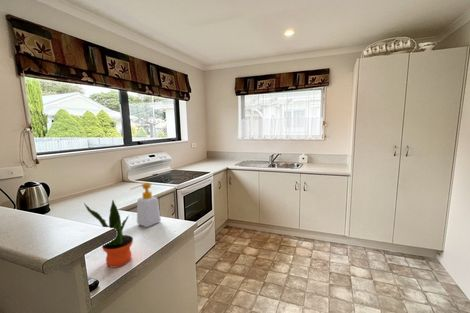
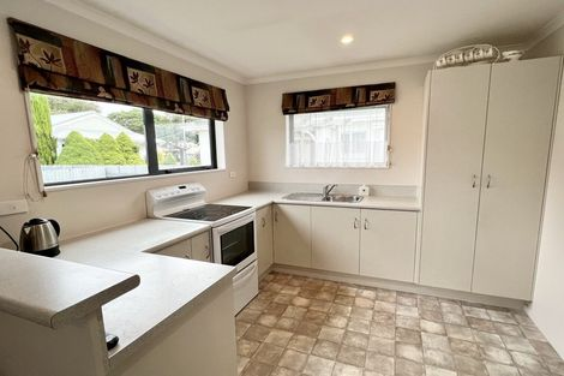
- potted plant (110, 227)
- soap bottle (144, 204)
